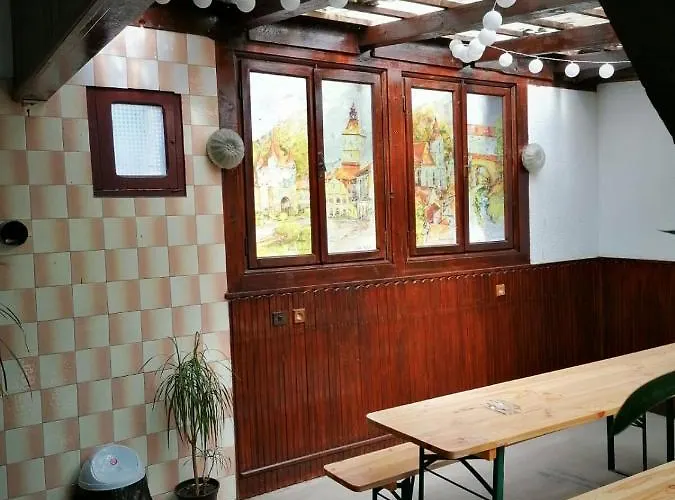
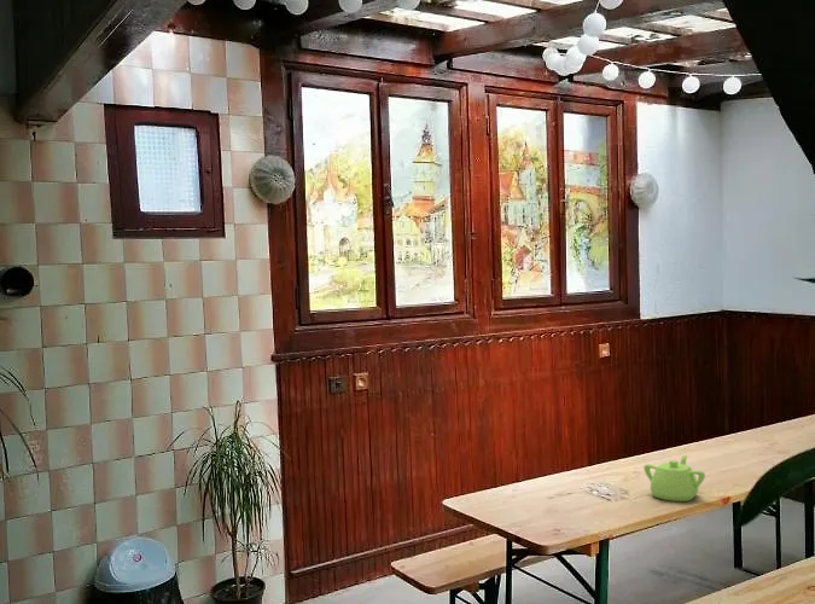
+ teapot (676, 476)
